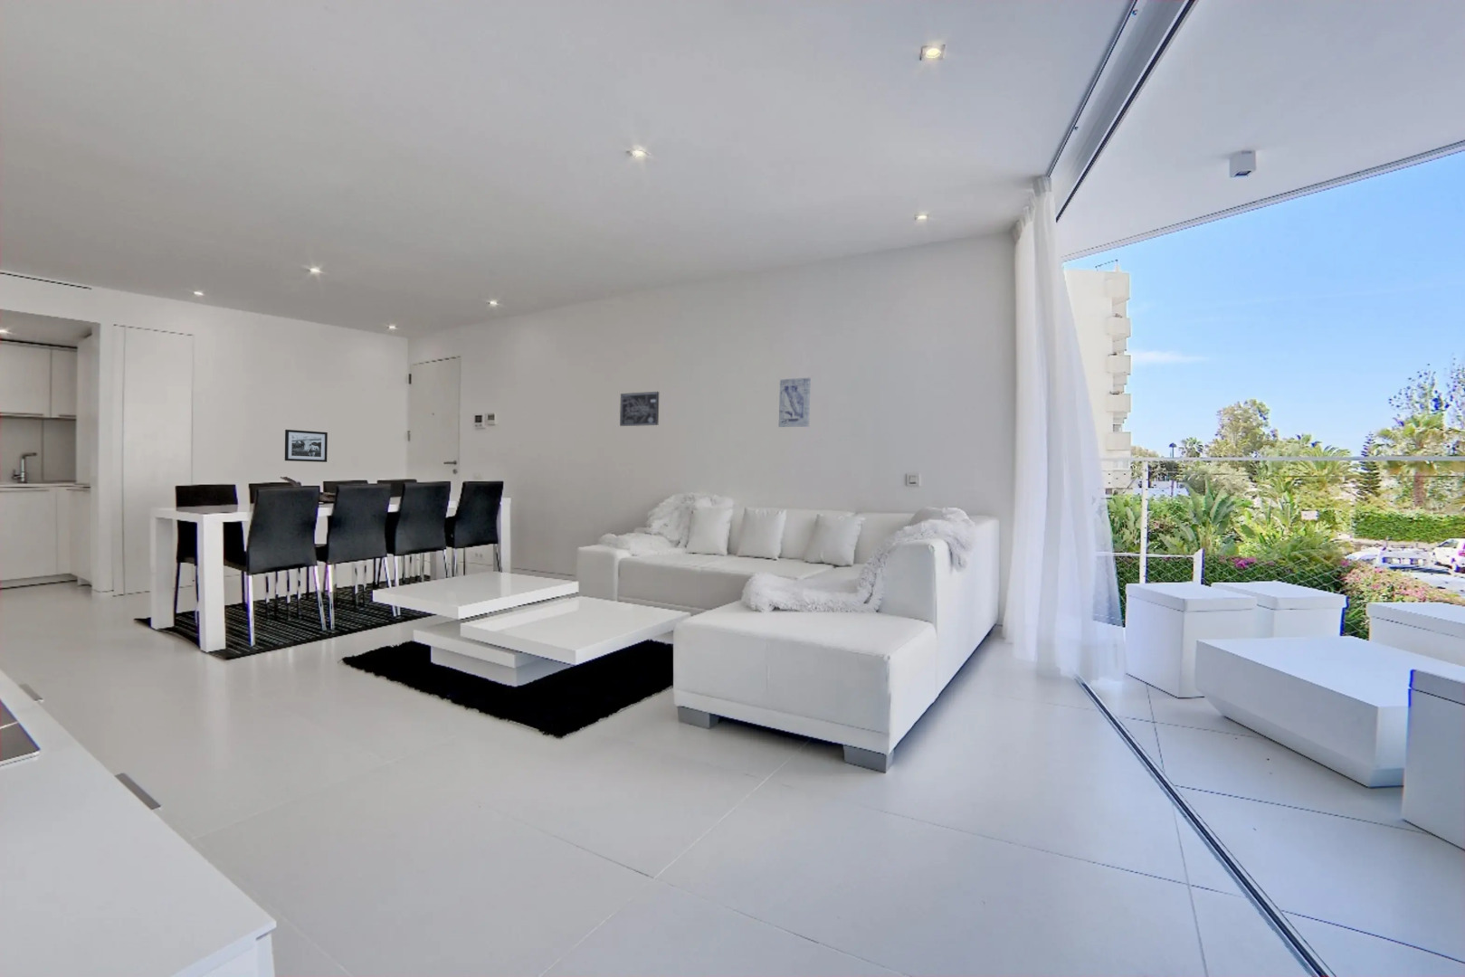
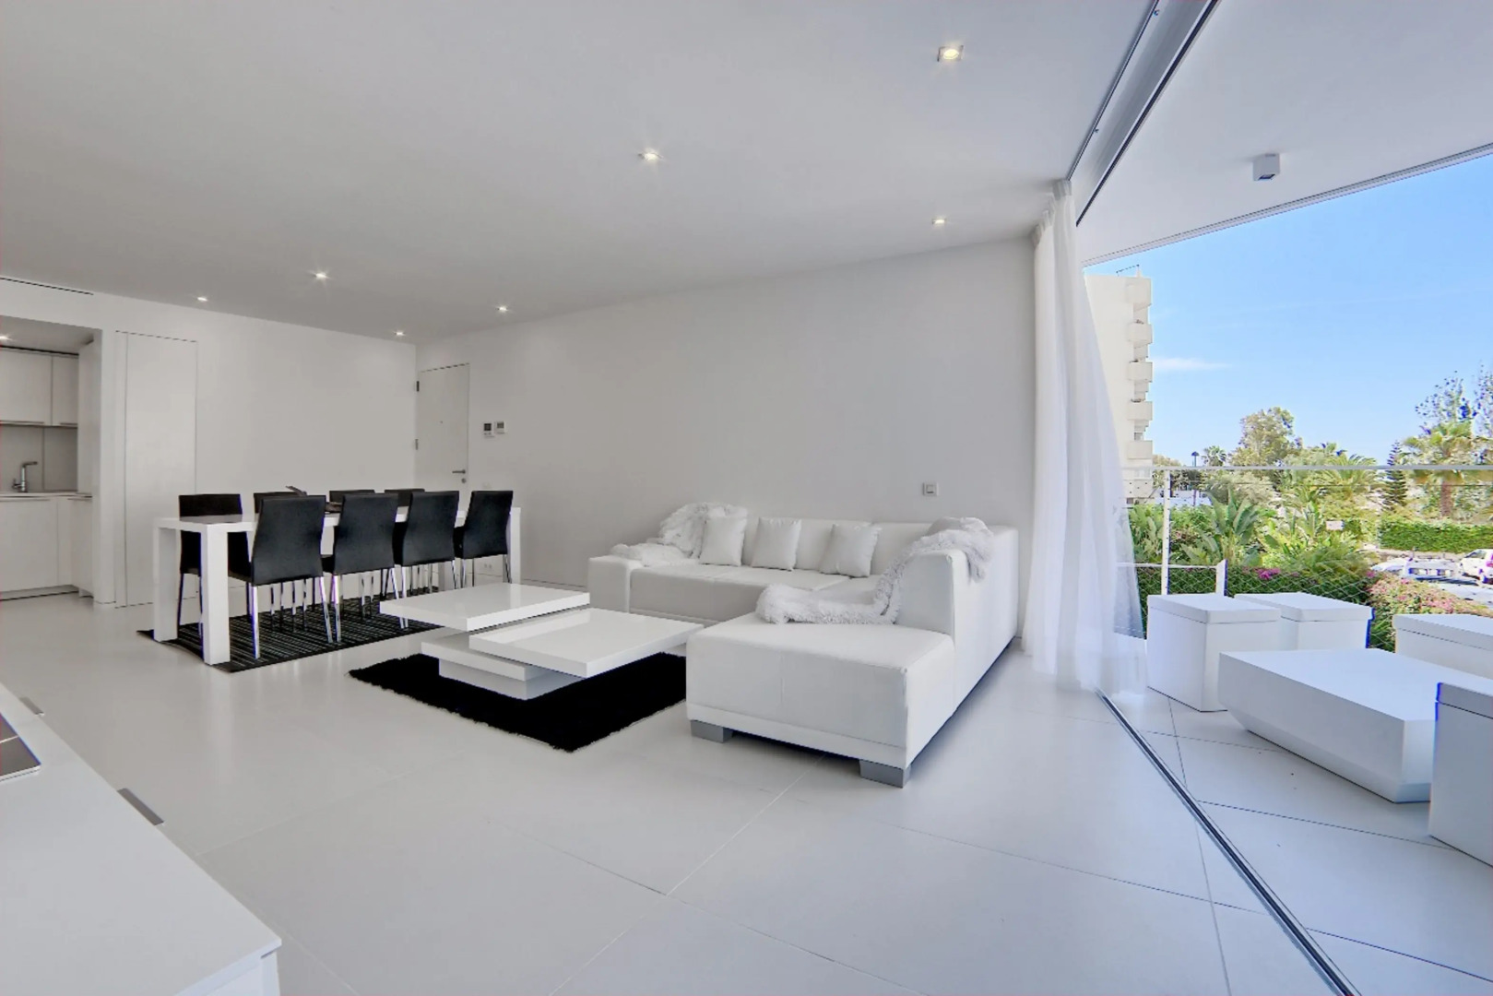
- picture frame (305, 446)
- wall art (639, 409)
- wall art (793, 402)
